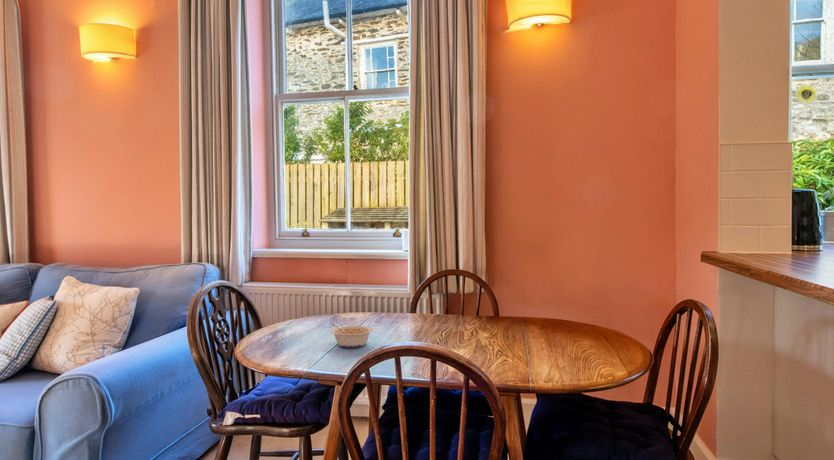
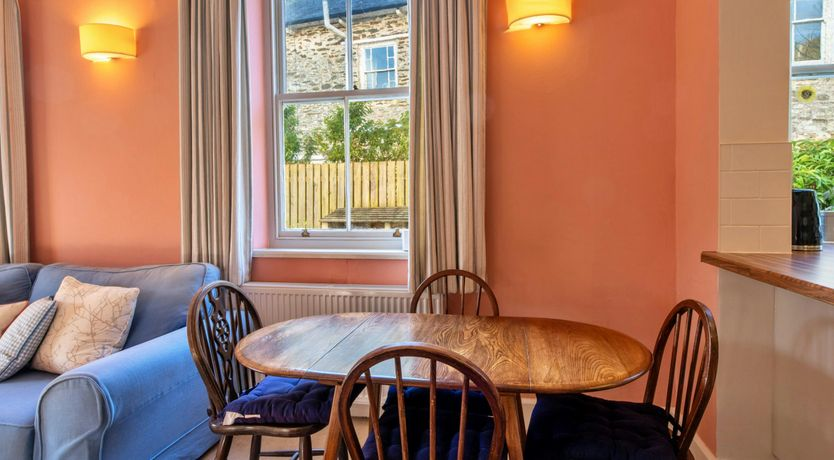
- legume (350, 335)
